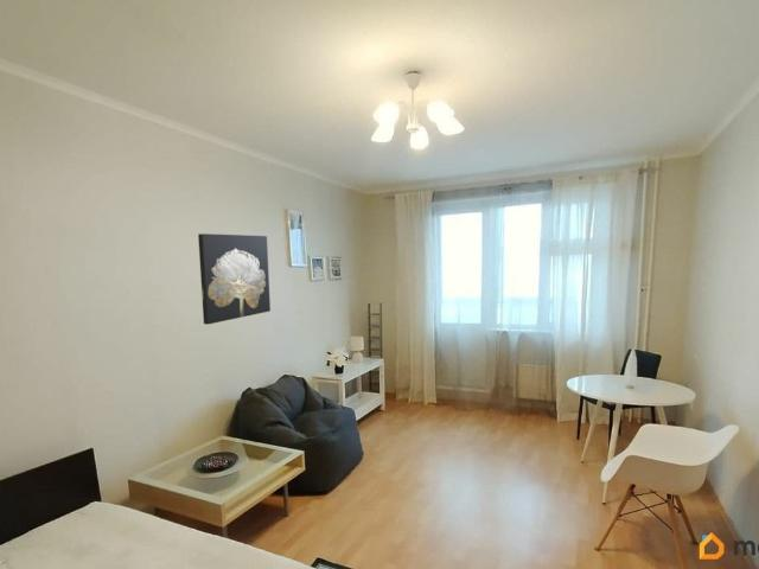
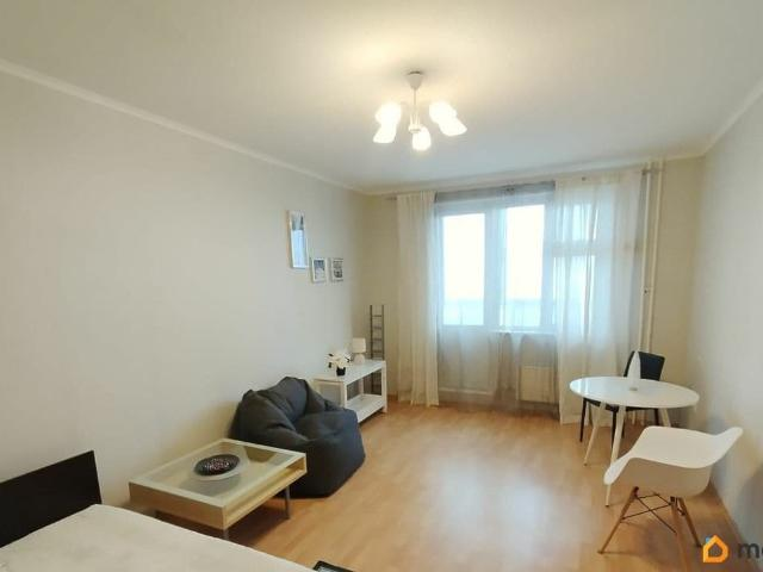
- wall art (237, 276)
